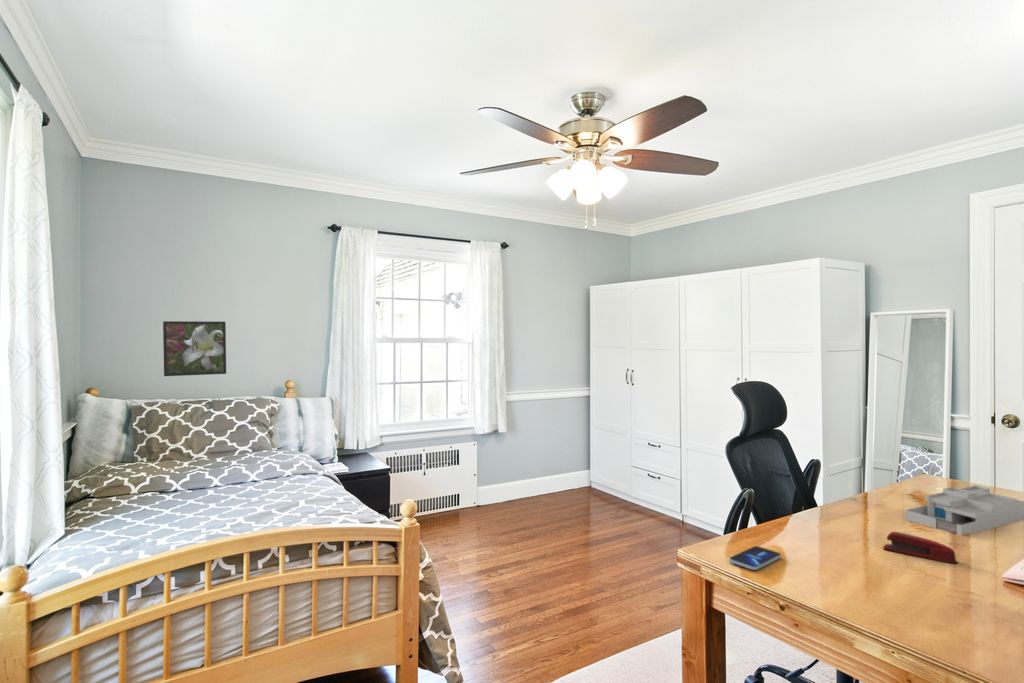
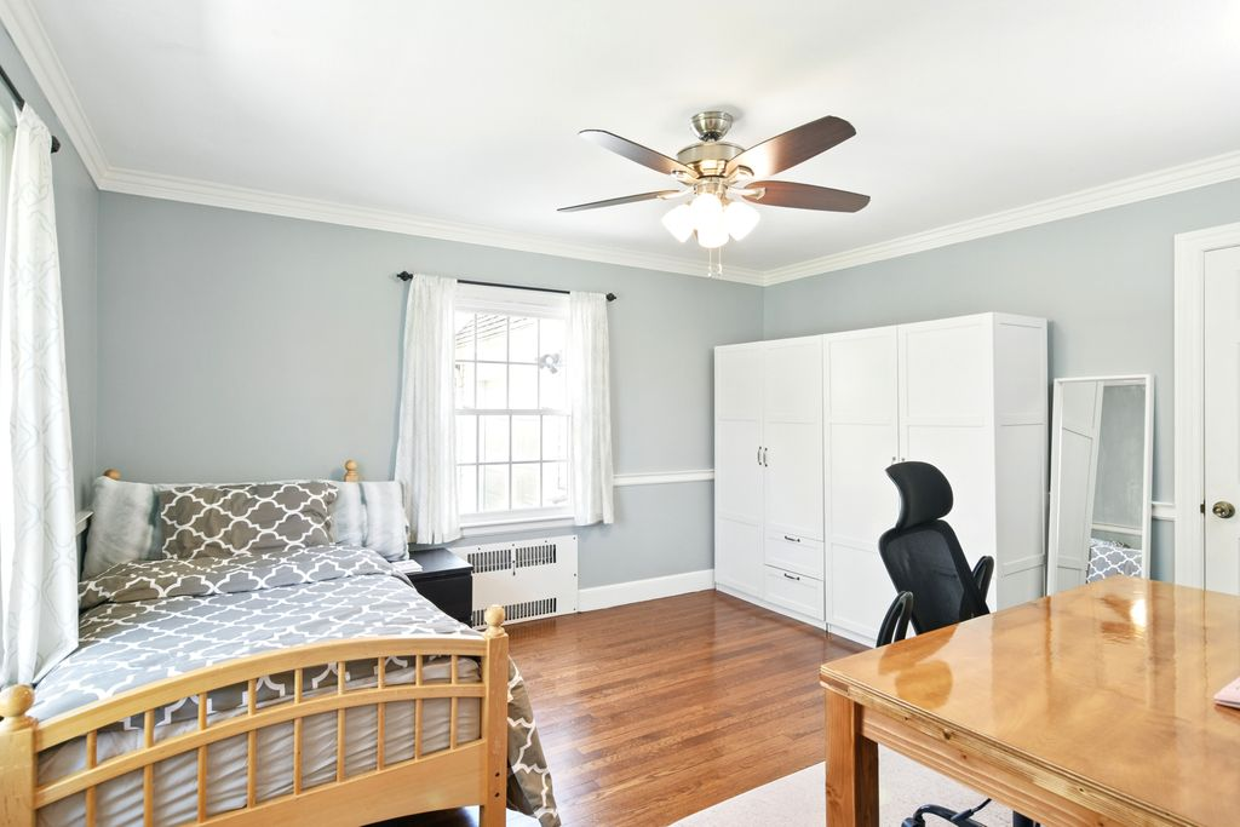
- smartphone (755, 557)
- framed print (195, 348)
- desk organizer (972, 505)
- stapler (919, 545)
